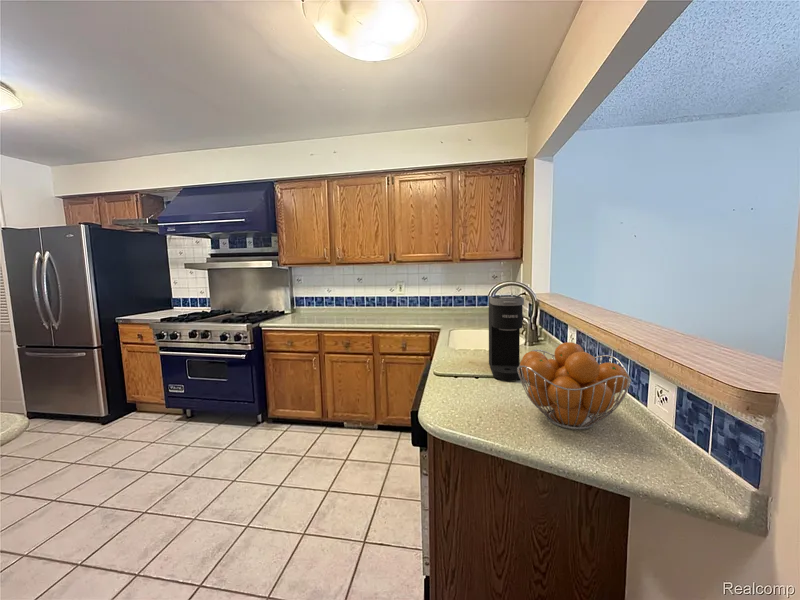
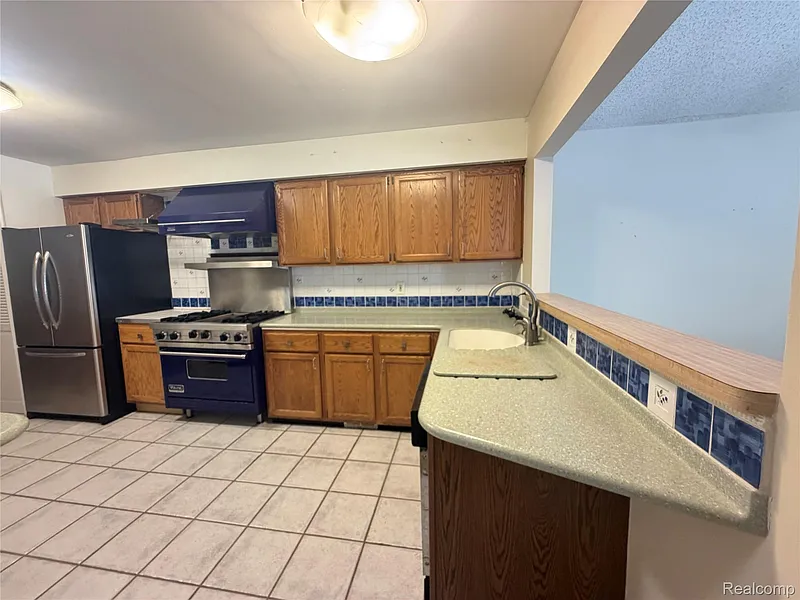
- coffee maker (504, 333)
- fruit basket (570, 383)
